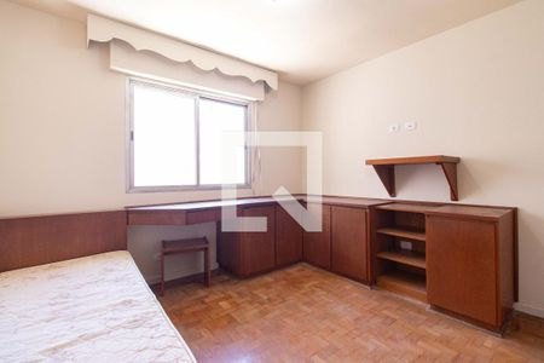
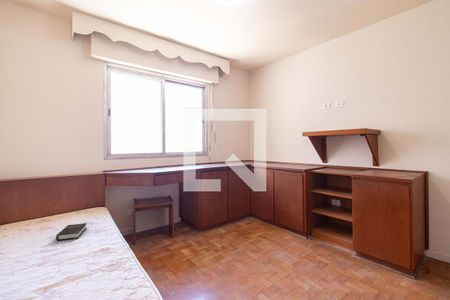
+ hardback book (72, 231)
